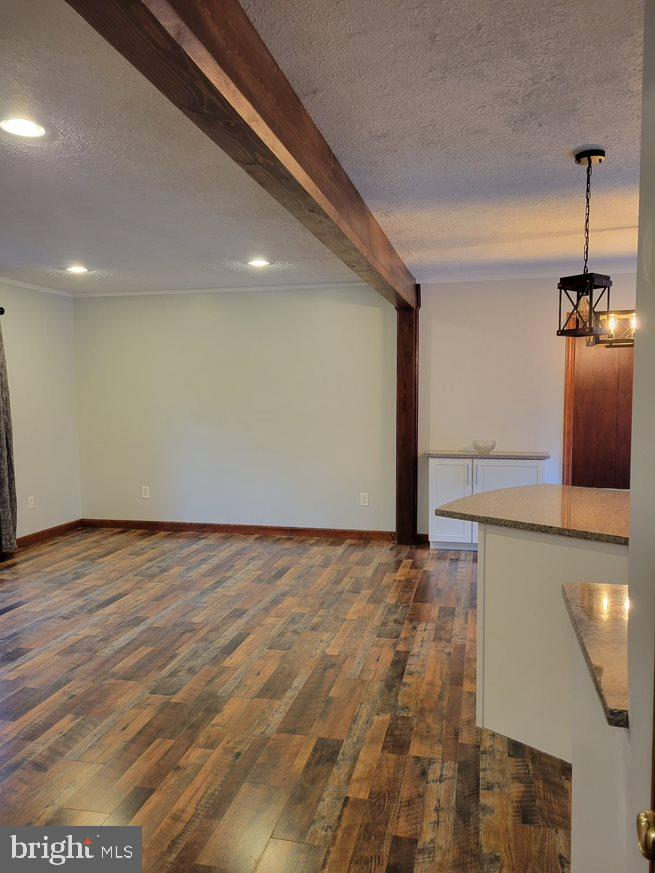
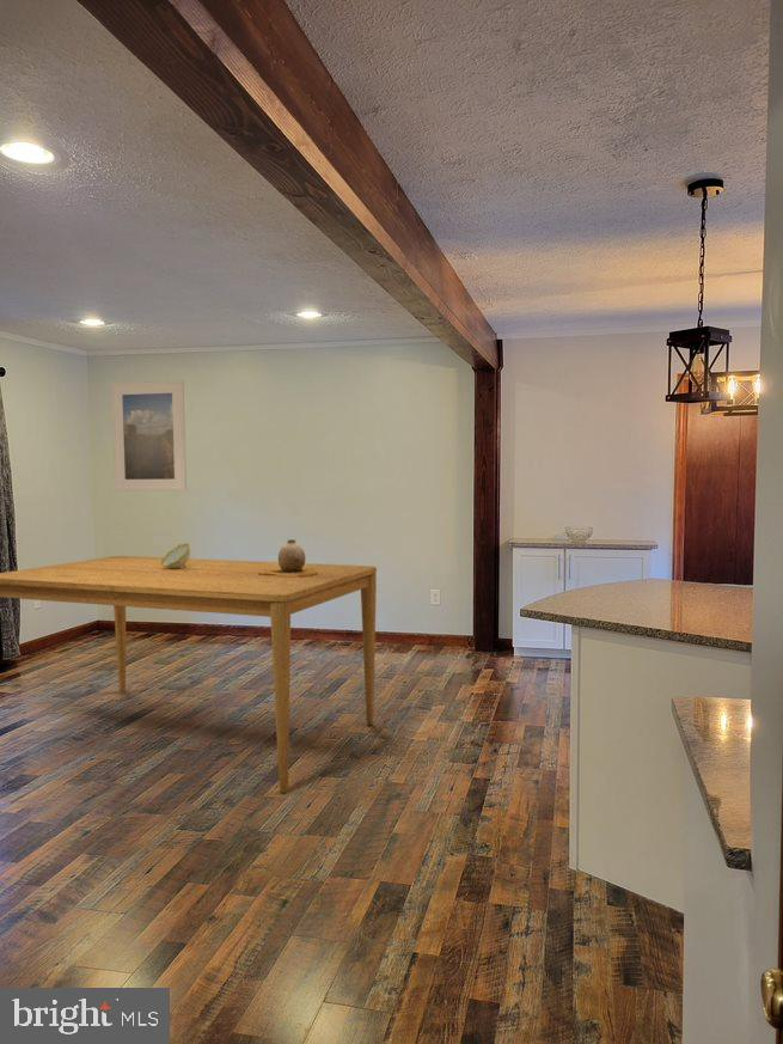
+ decorative bowl (175, 555)
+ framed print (148, 436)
+ dining table (185, 610)
+ vase (292, 556)
